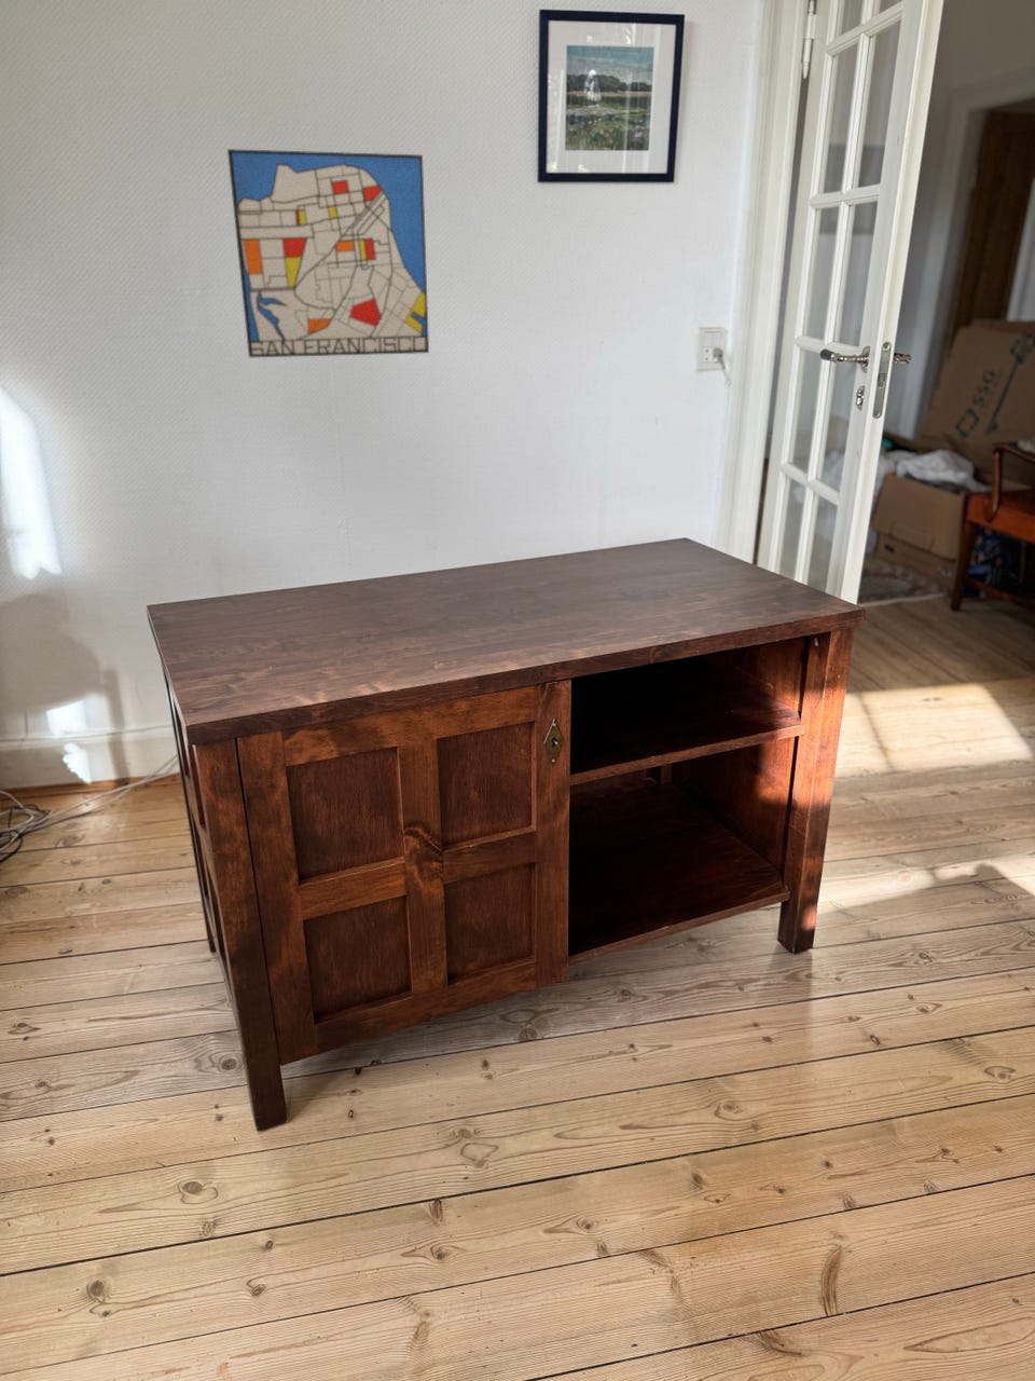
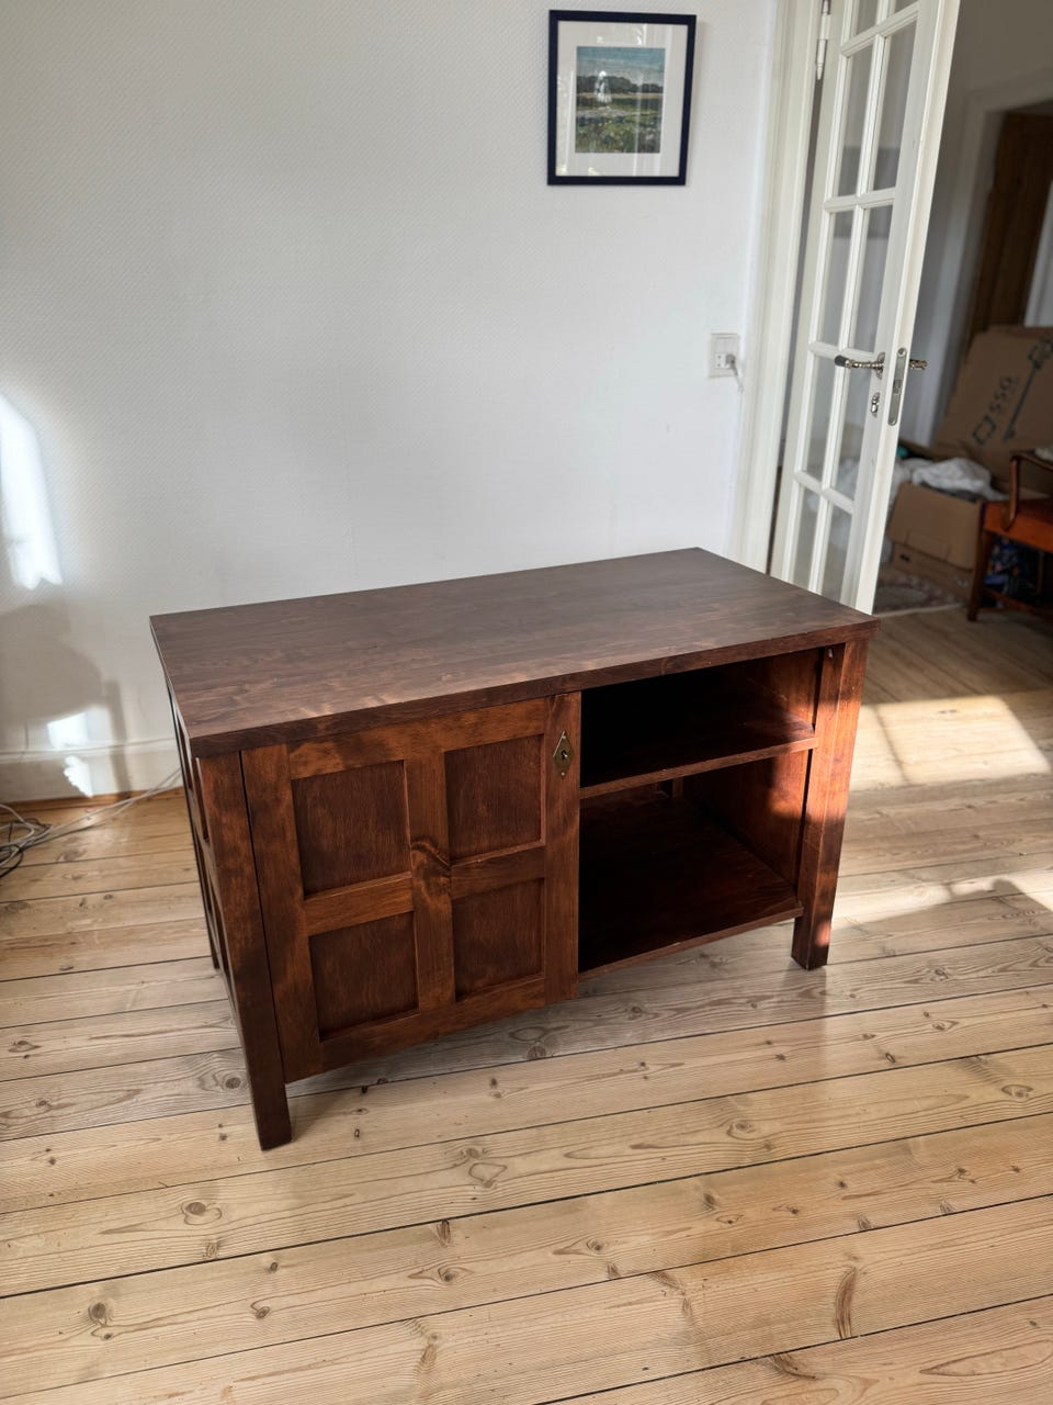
- wall art (334, 257)
